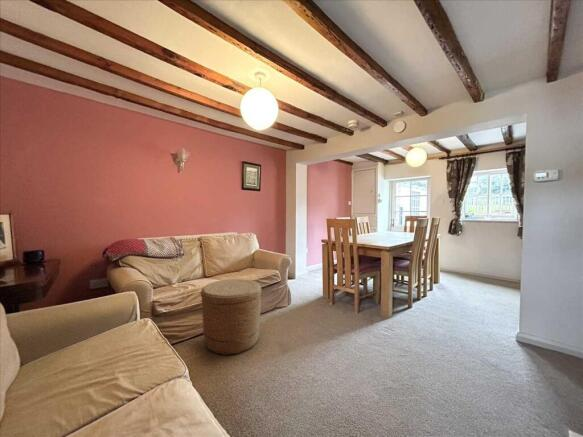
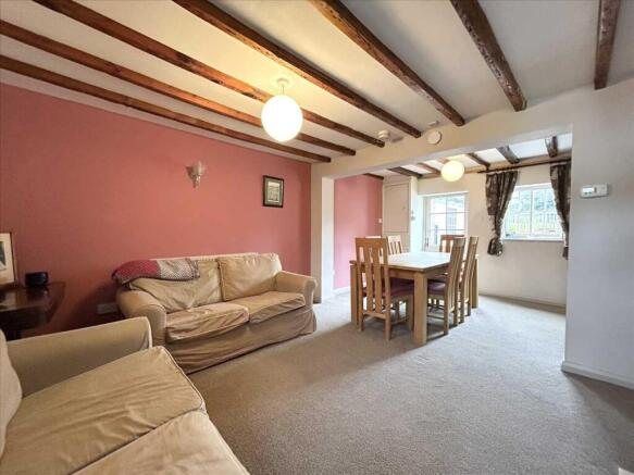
- basket (231, 313)
